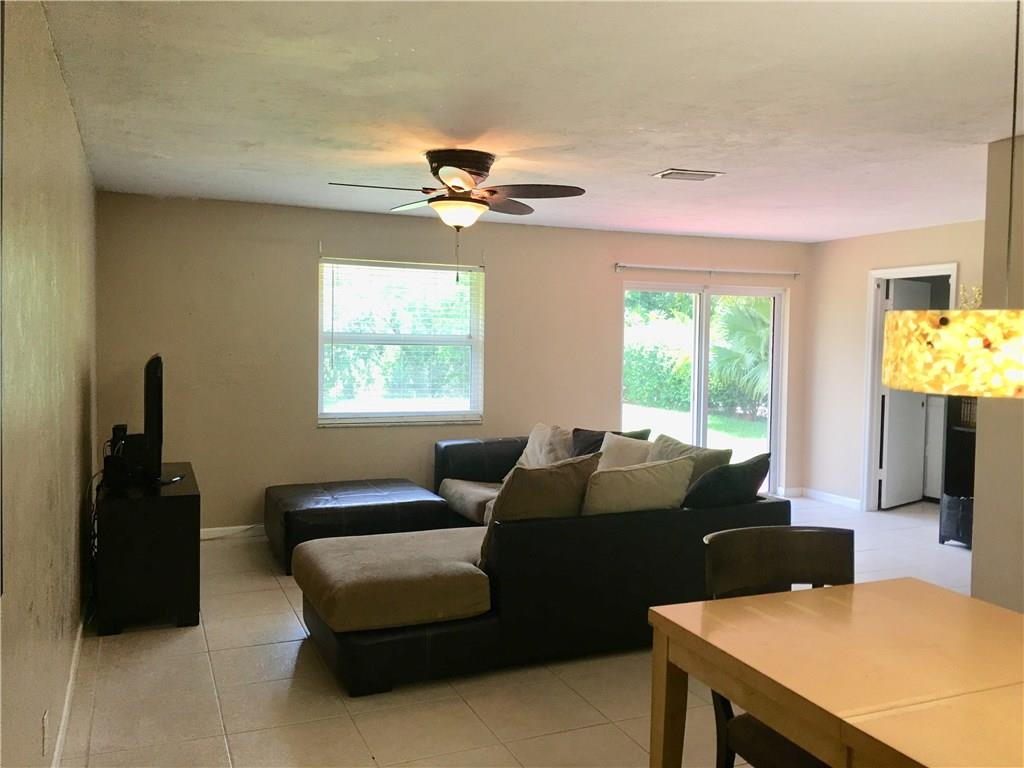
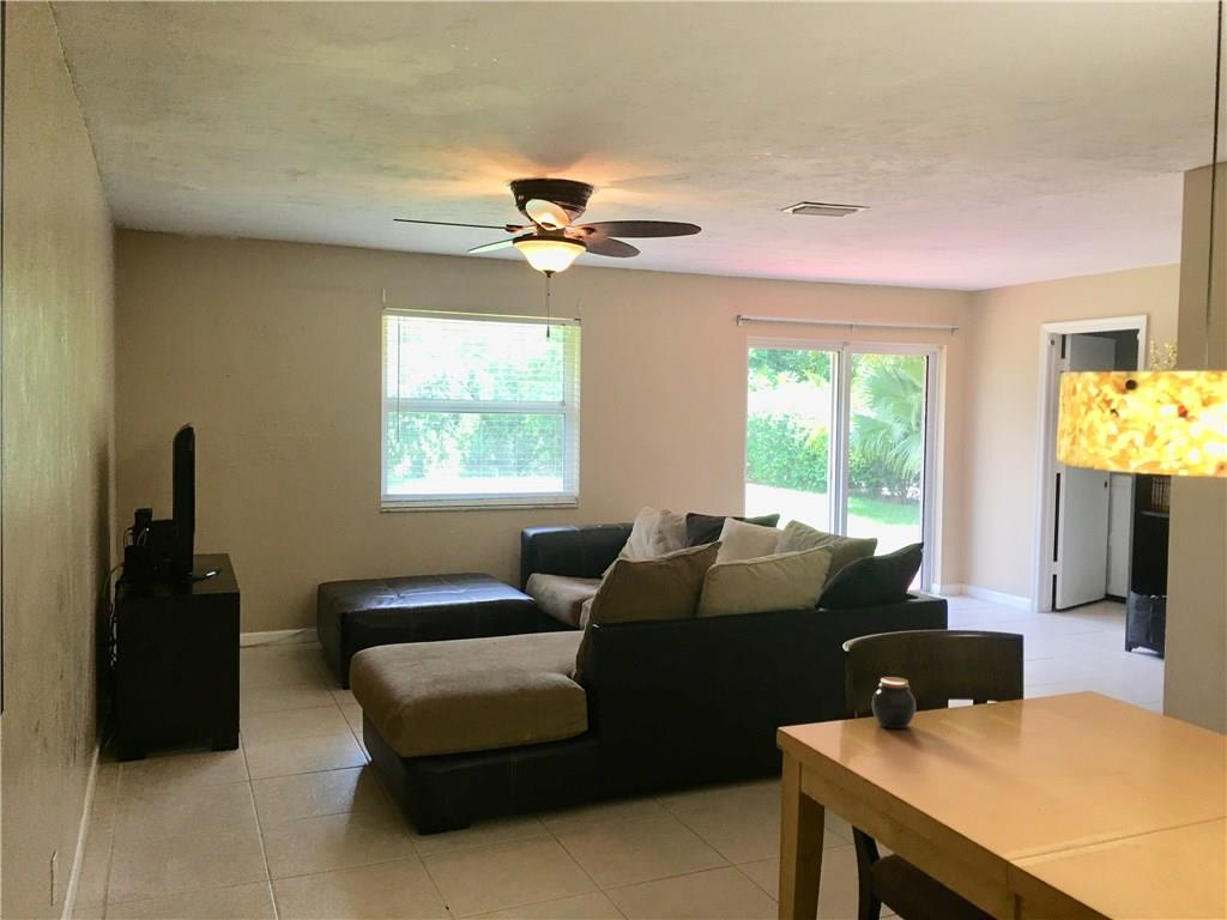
+ jar (893, 702)
